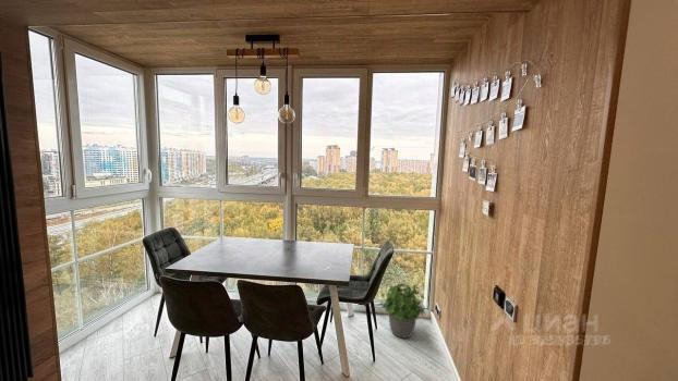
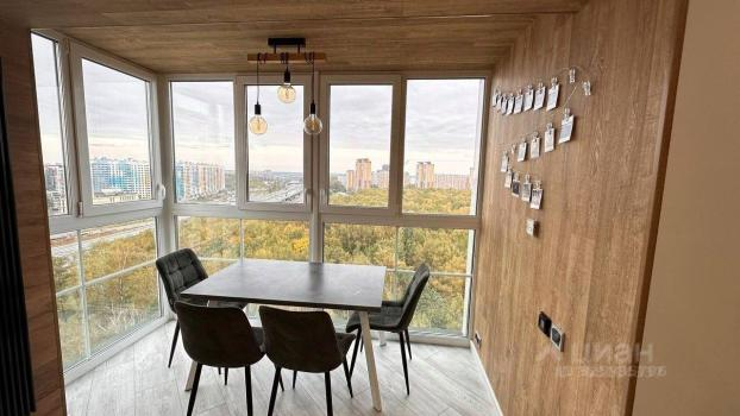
- potted plant (401, 308)
